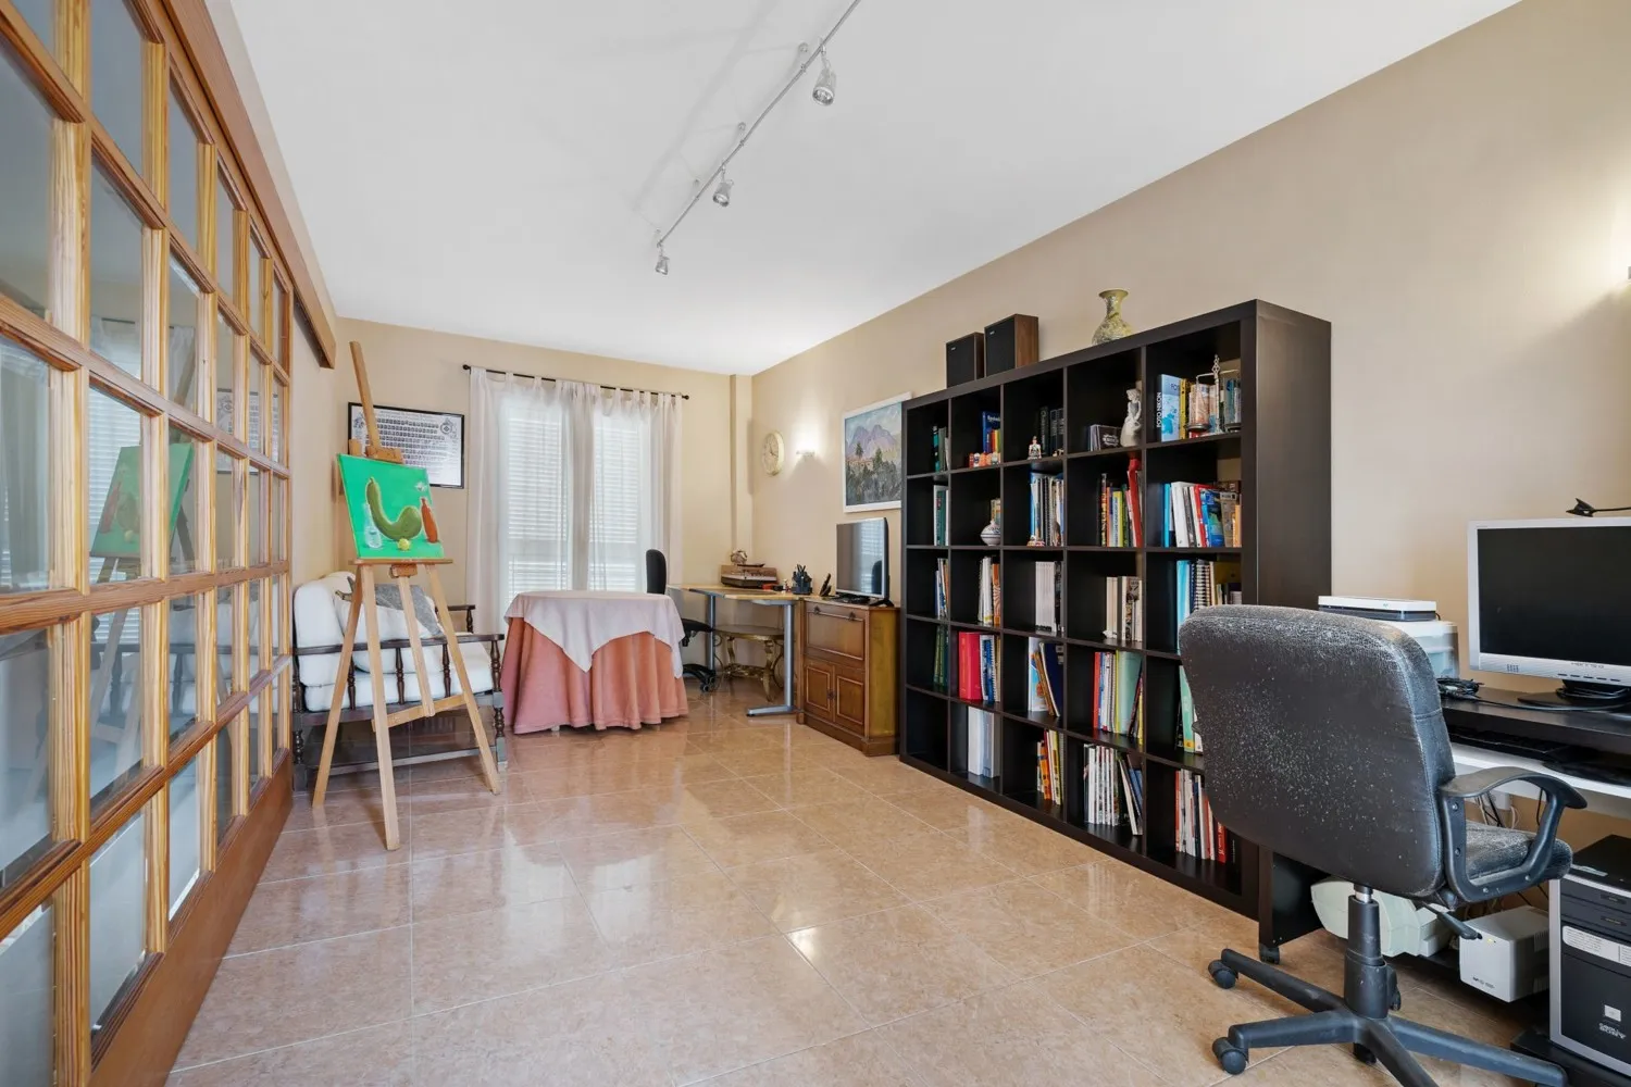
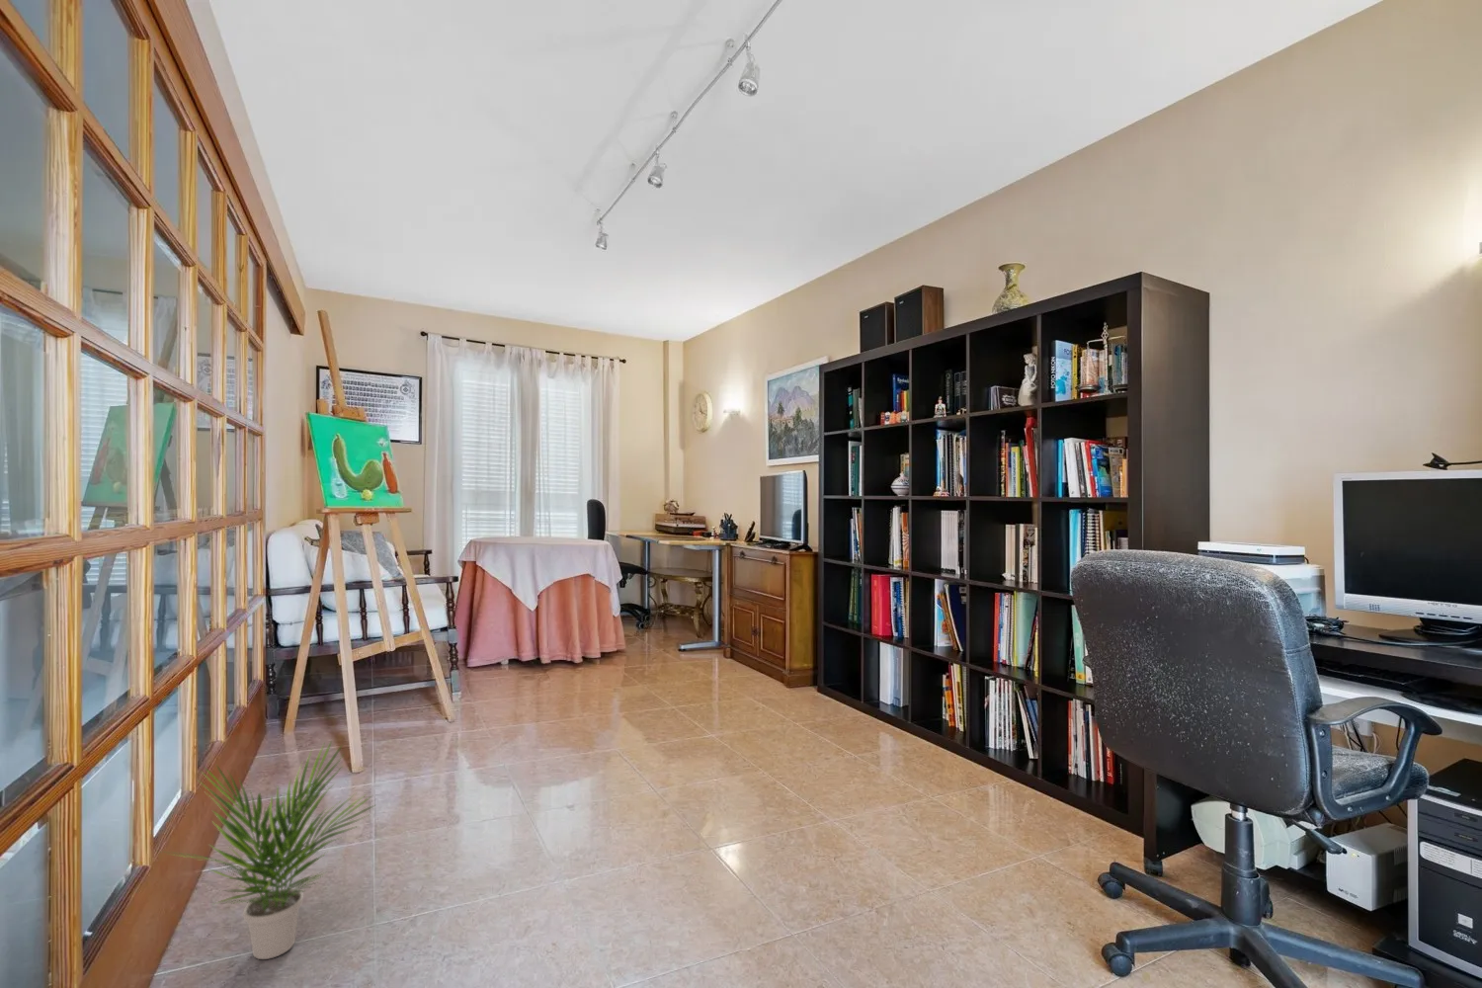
+ potted plant (276, 857)
